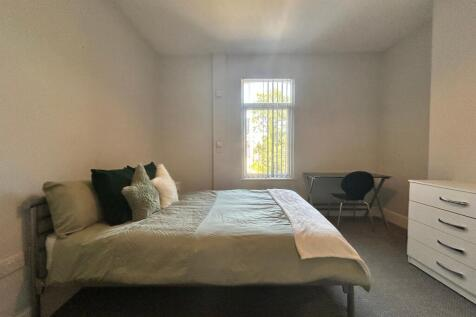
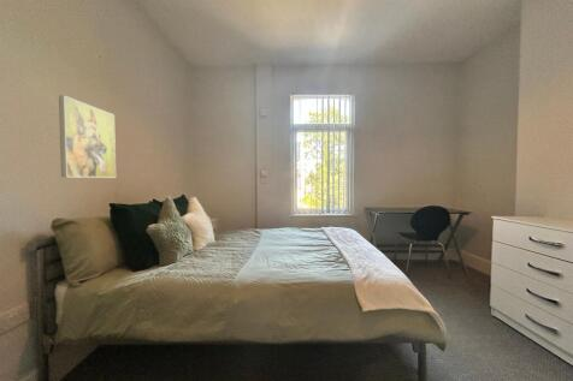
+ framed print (90, 142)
